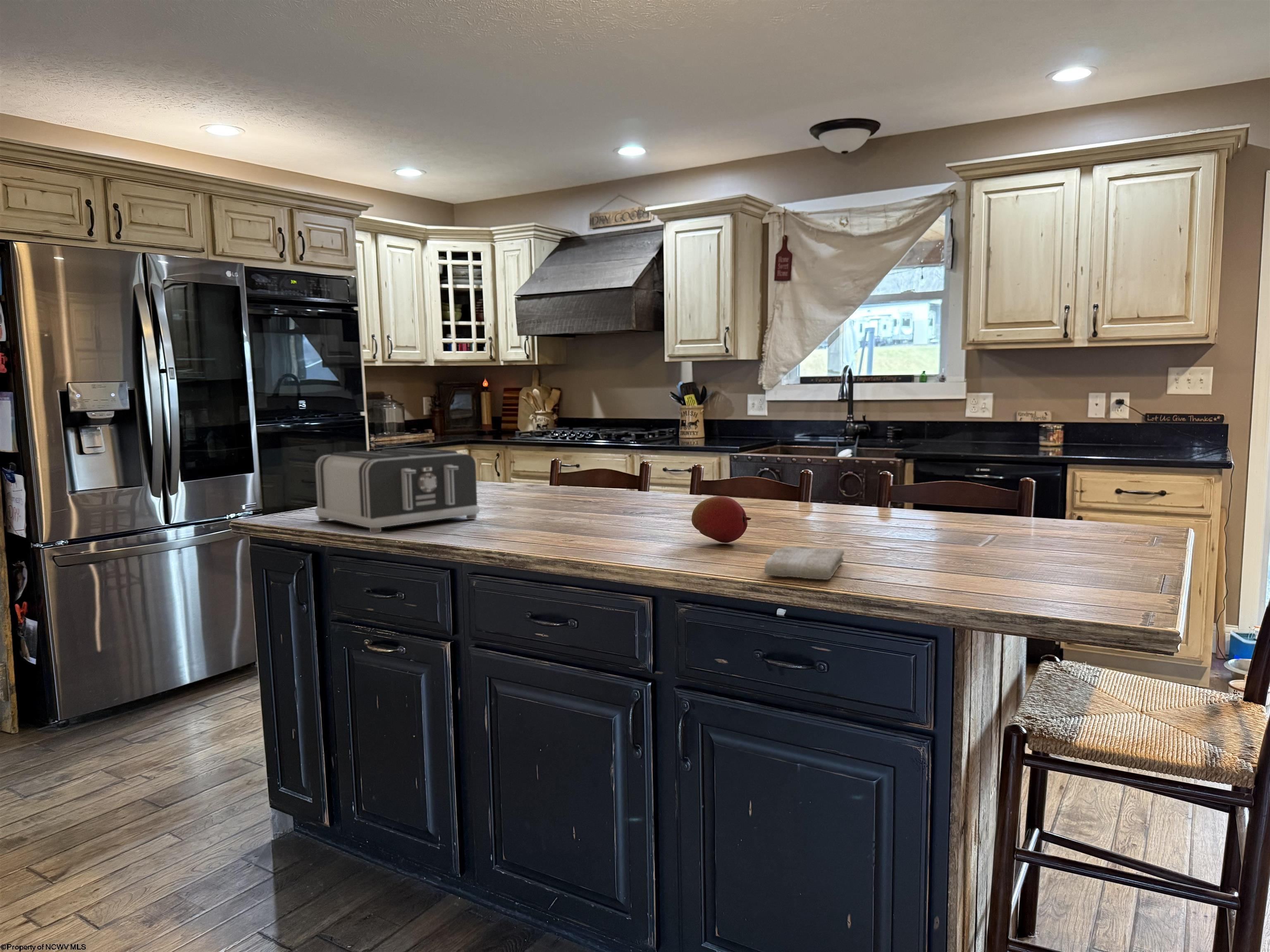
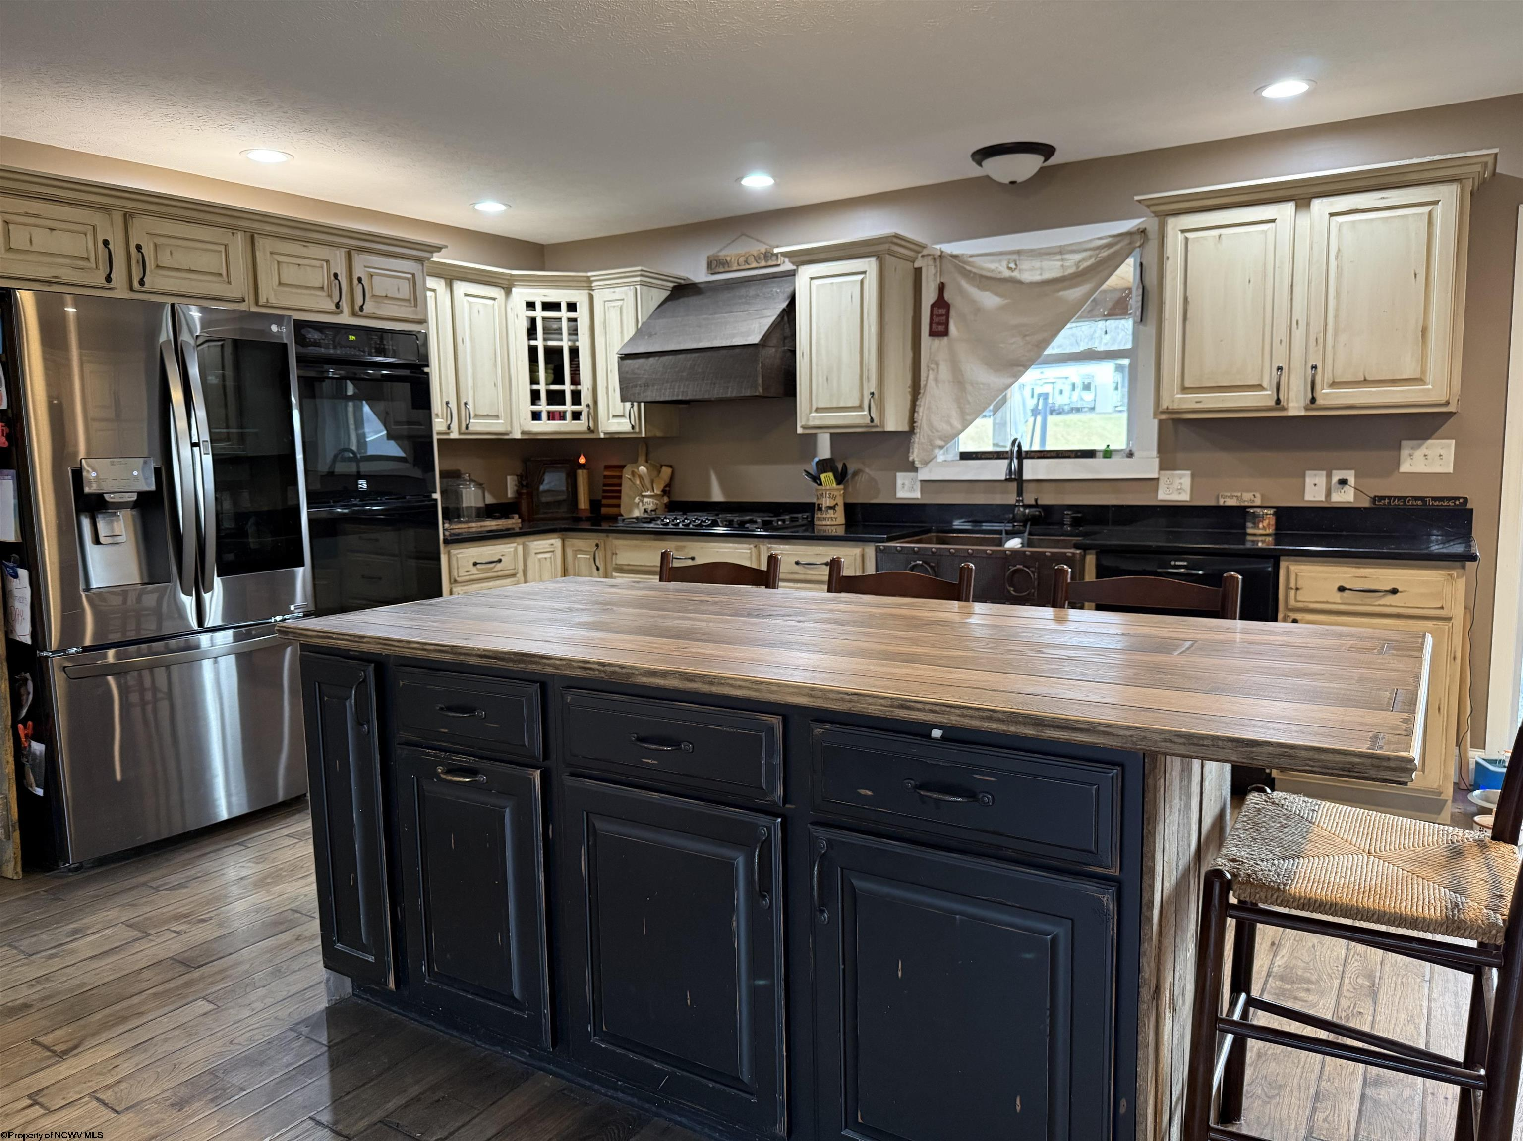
- toaster (399, 486)
- washcloth (806, 561)
- fruit (721, 519)
